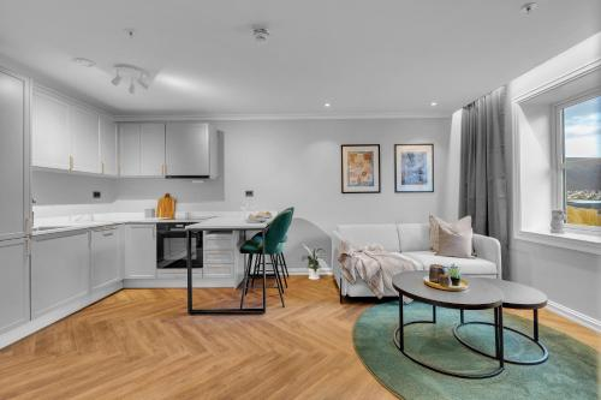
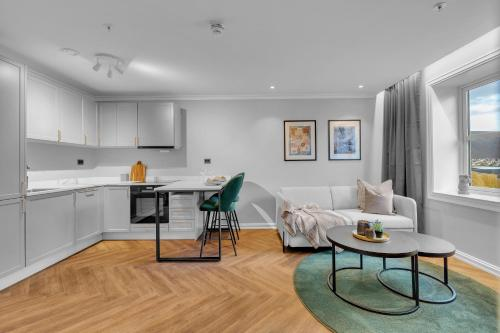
- house plant (313, 262)
